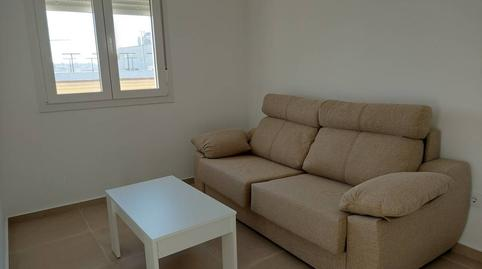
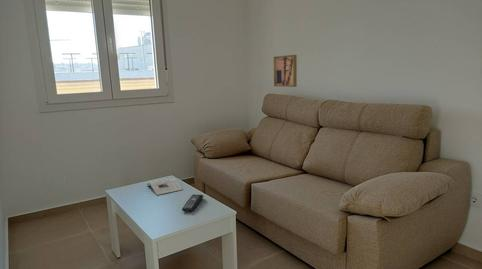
+ magazine (164, 184)
+ remote control (193, 202)
+ wall art (284, 71)
